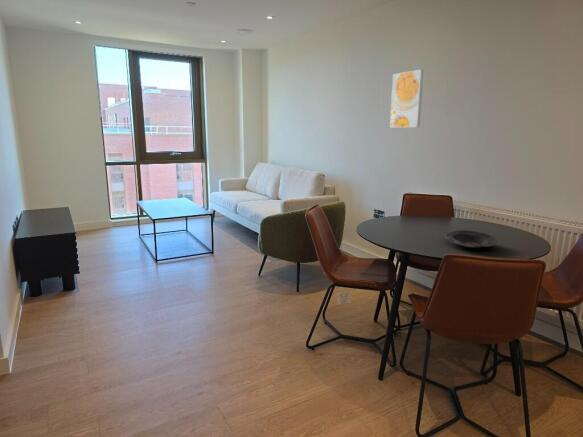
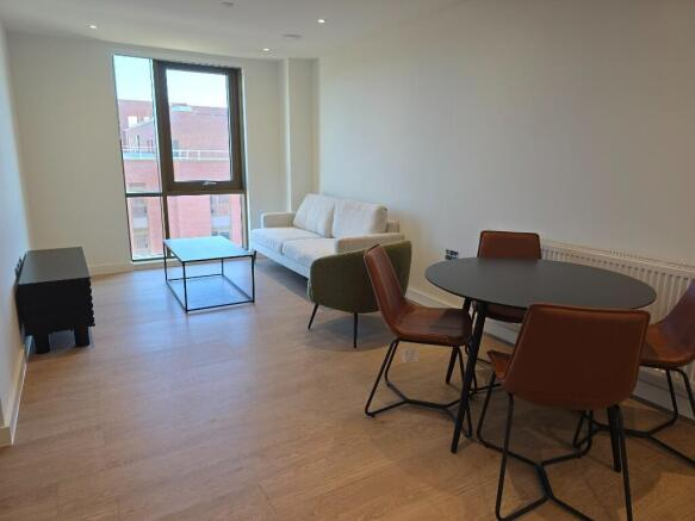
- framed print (405, 100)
- bowl (470, 240)
